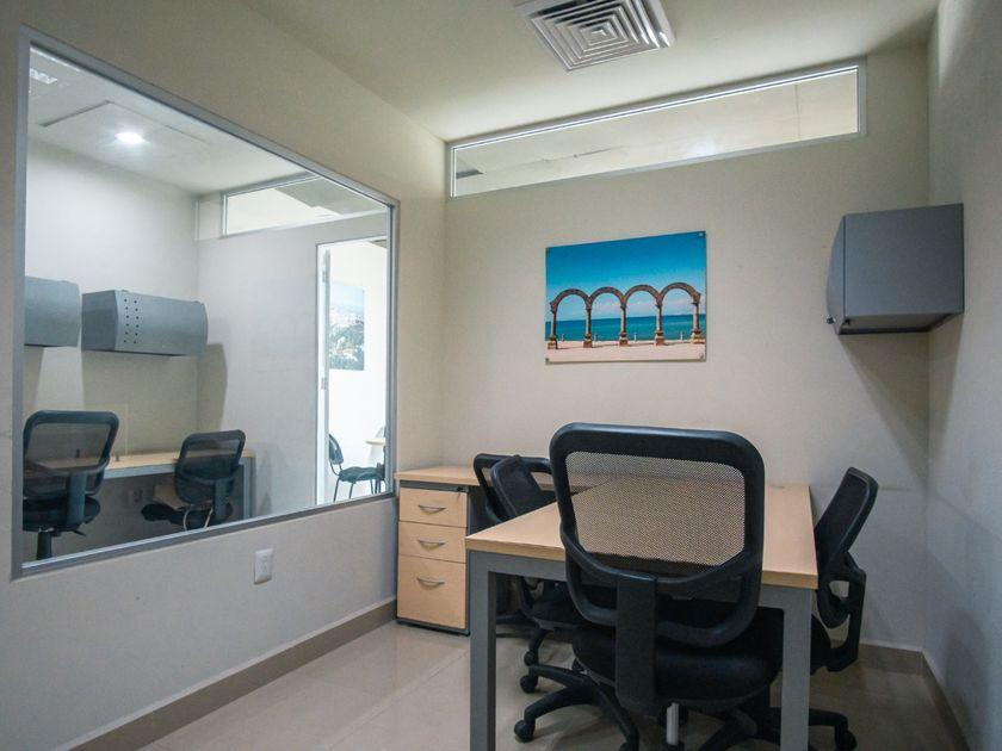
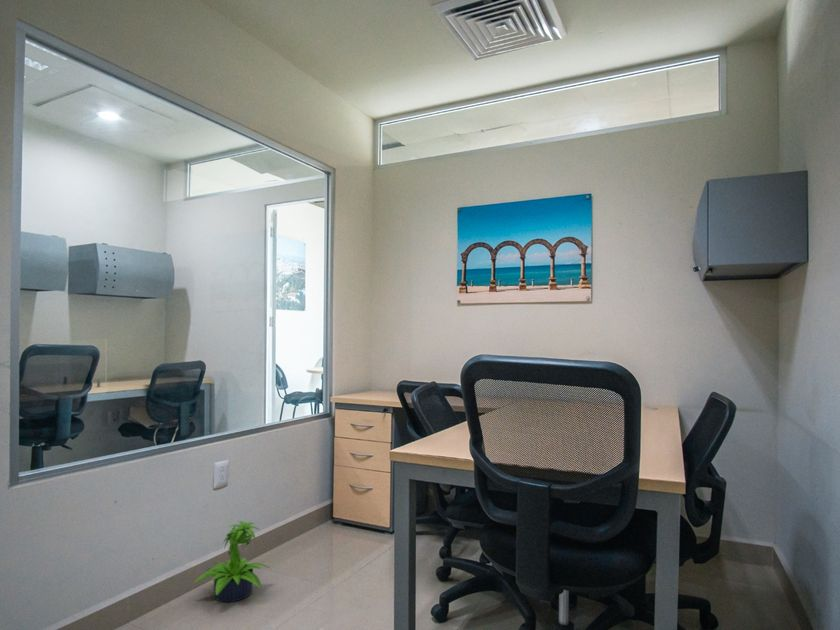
+ potted plant (232, 557)
